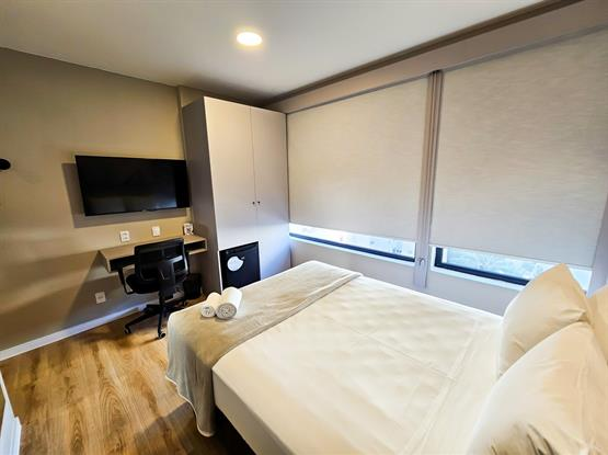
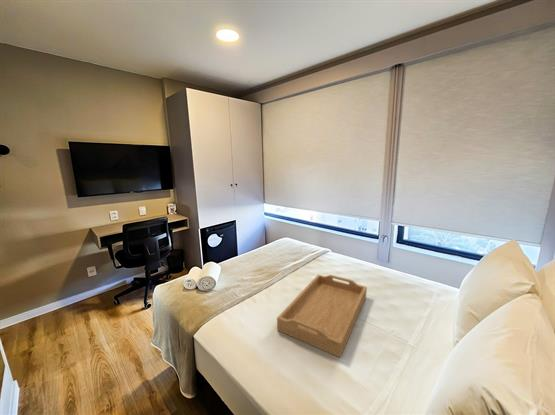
+ serving tray (326, 304)
